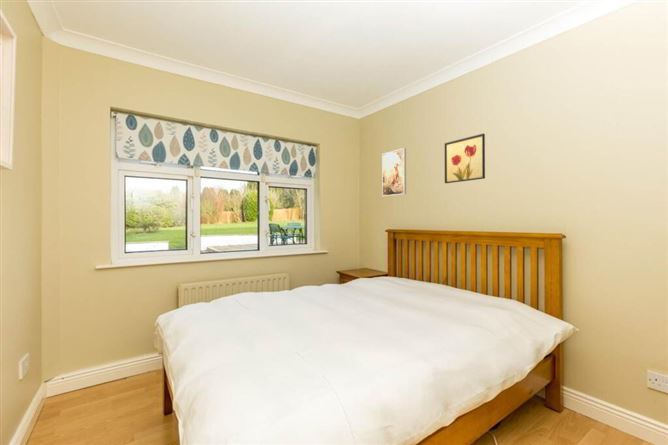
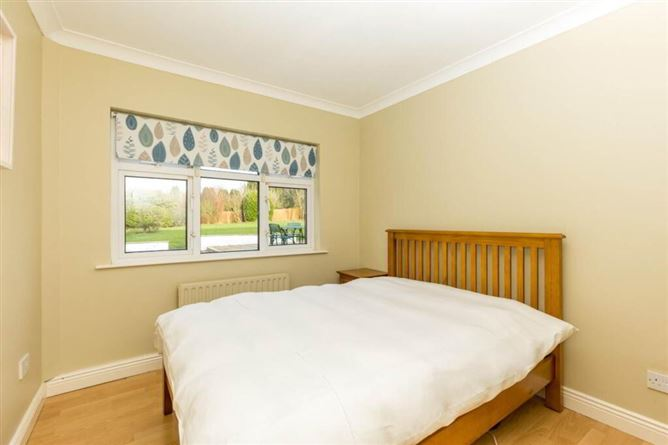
- wall art (464, 159)
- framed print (393, 173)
